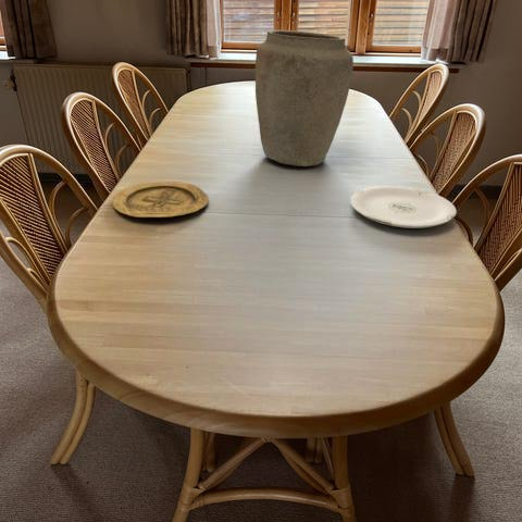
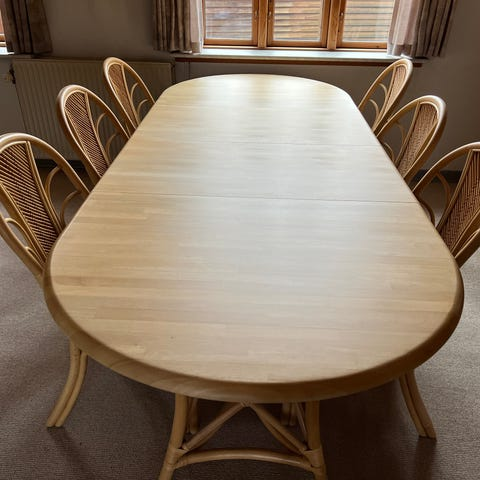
- plate (401, 208)
- vase (301, 99)
- plate (161, 199)
